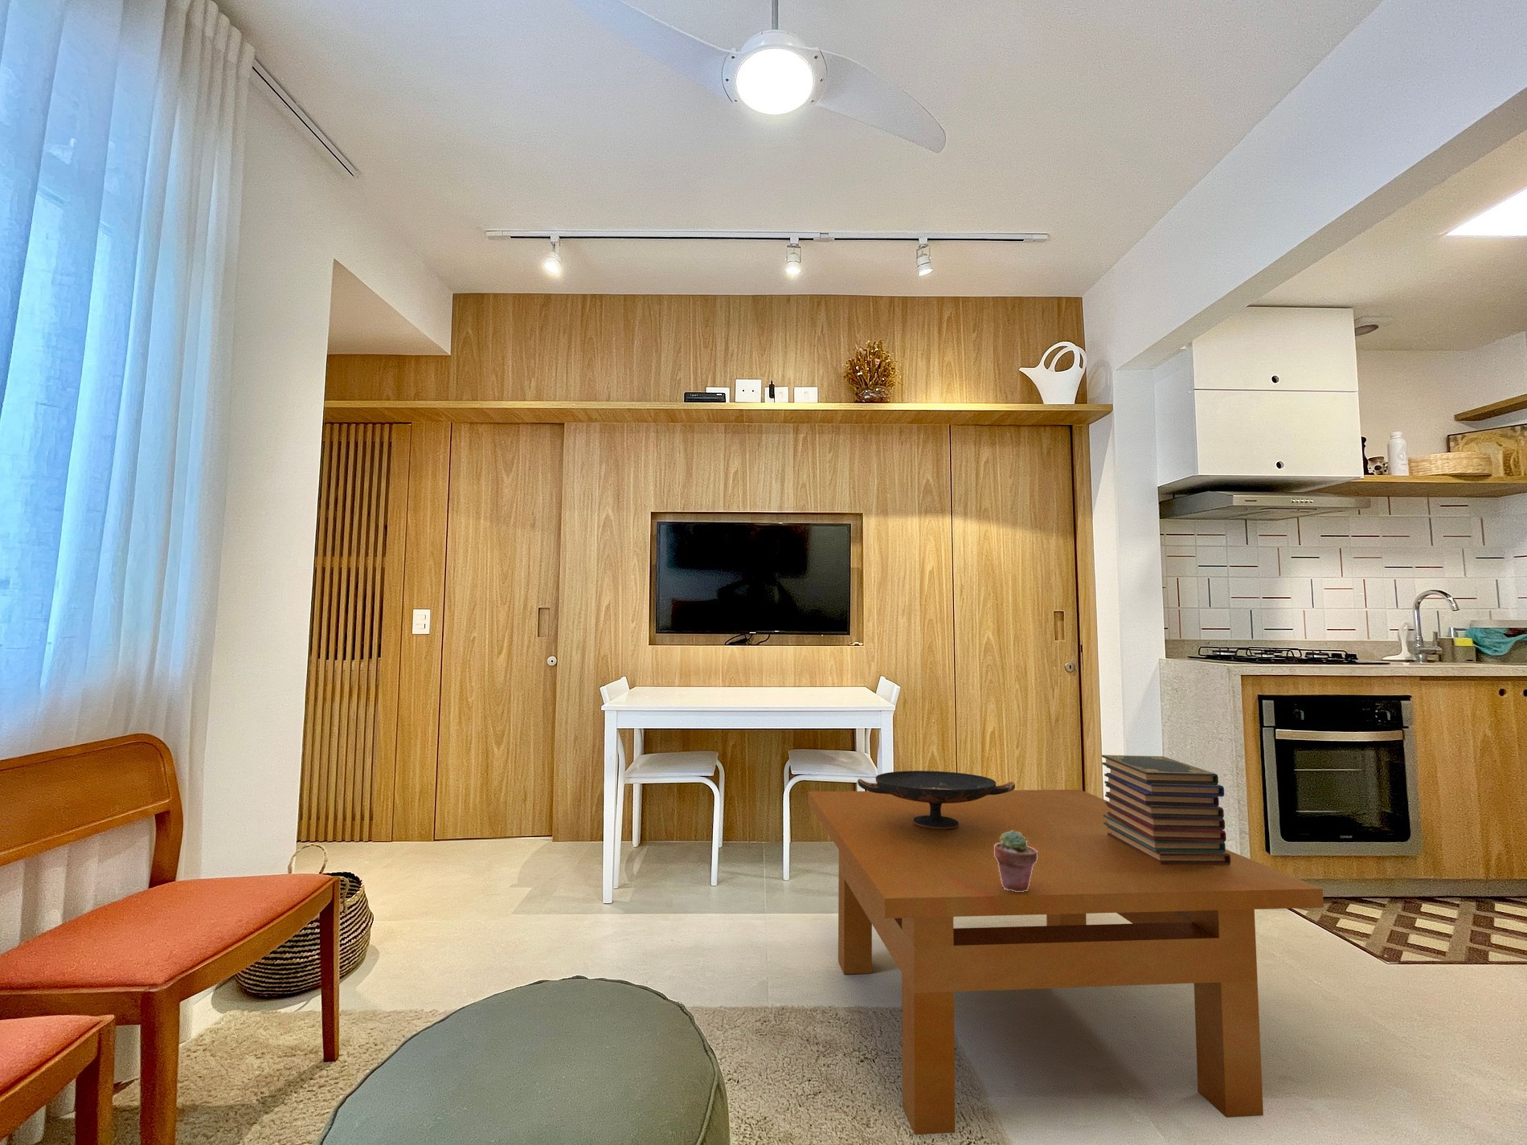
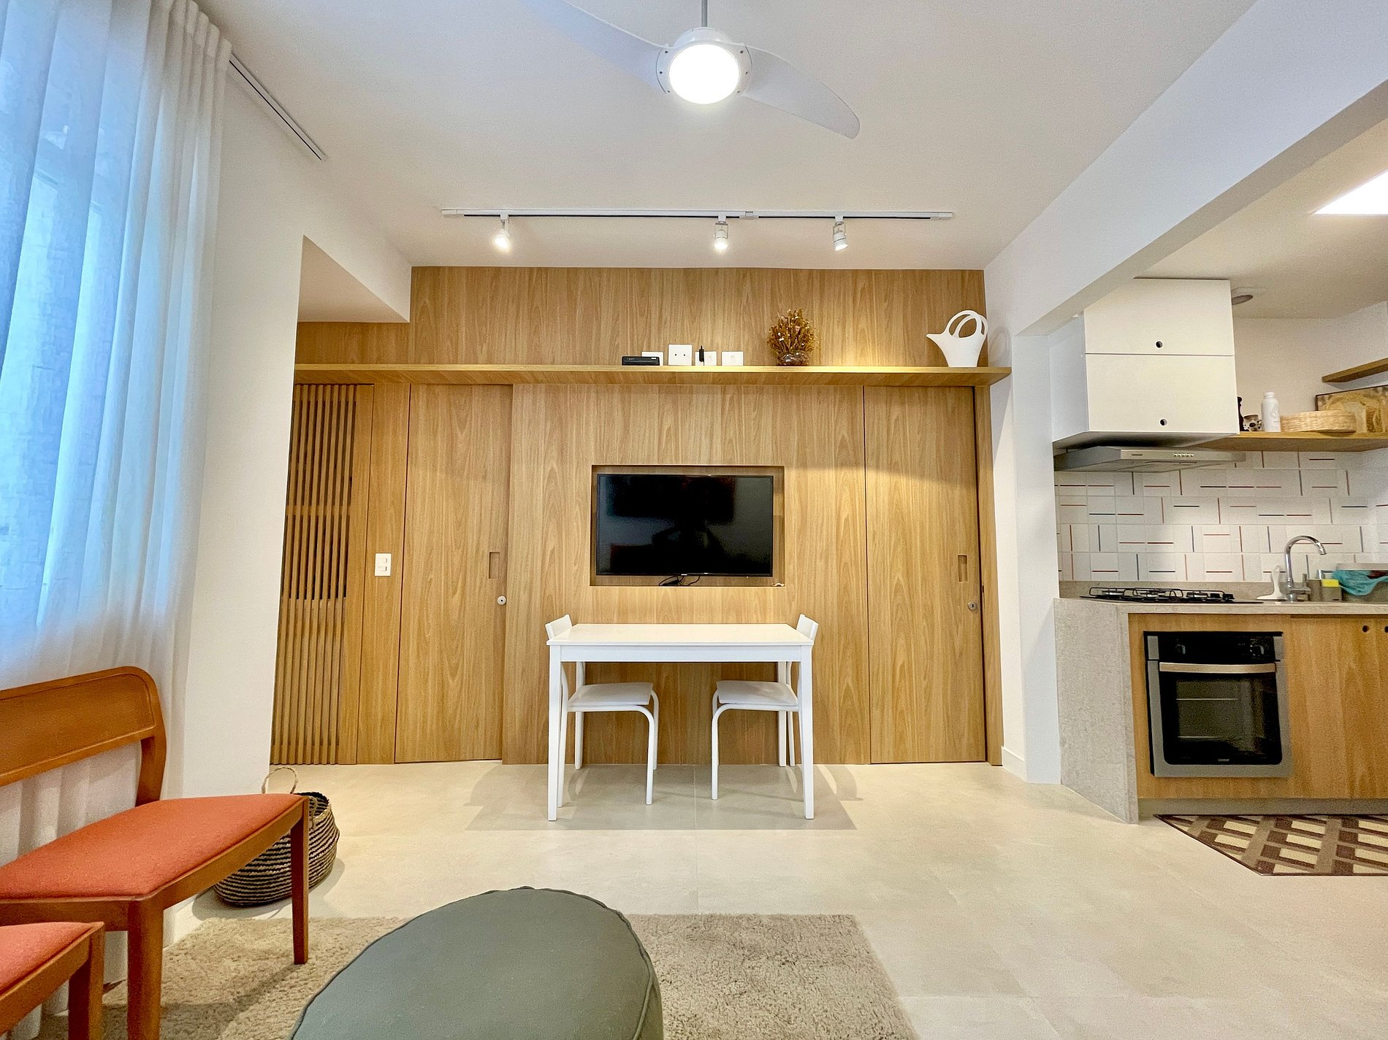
- decorative bowl (934, 799)
- book stack (1159, 805)
- potted succulent (1015, 858)
- table (1011, 926)
